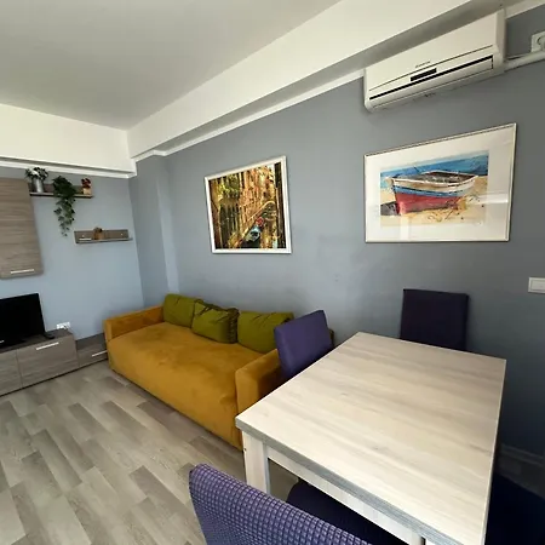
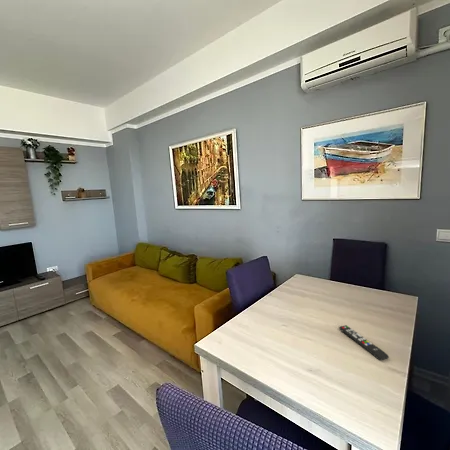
+ remote control (361, 340)
